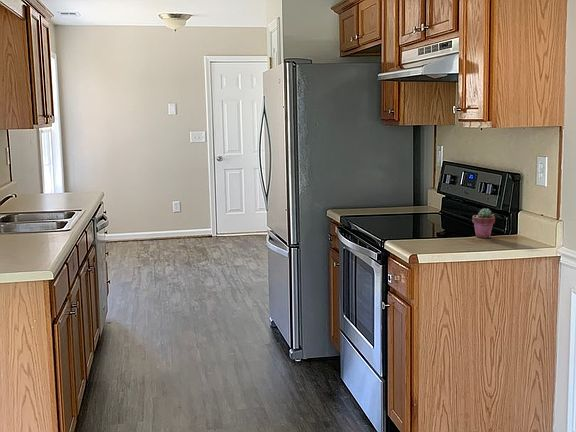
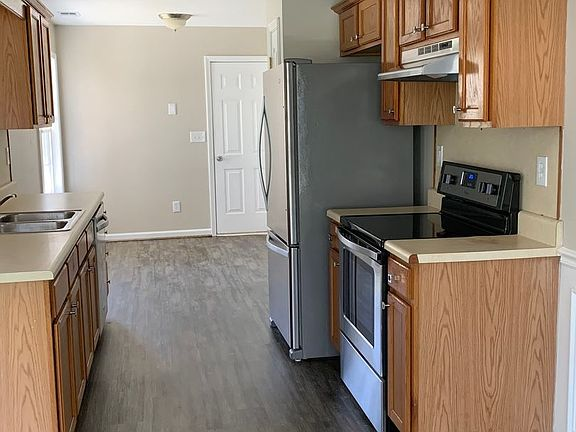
- potted succulent (483, 222)
